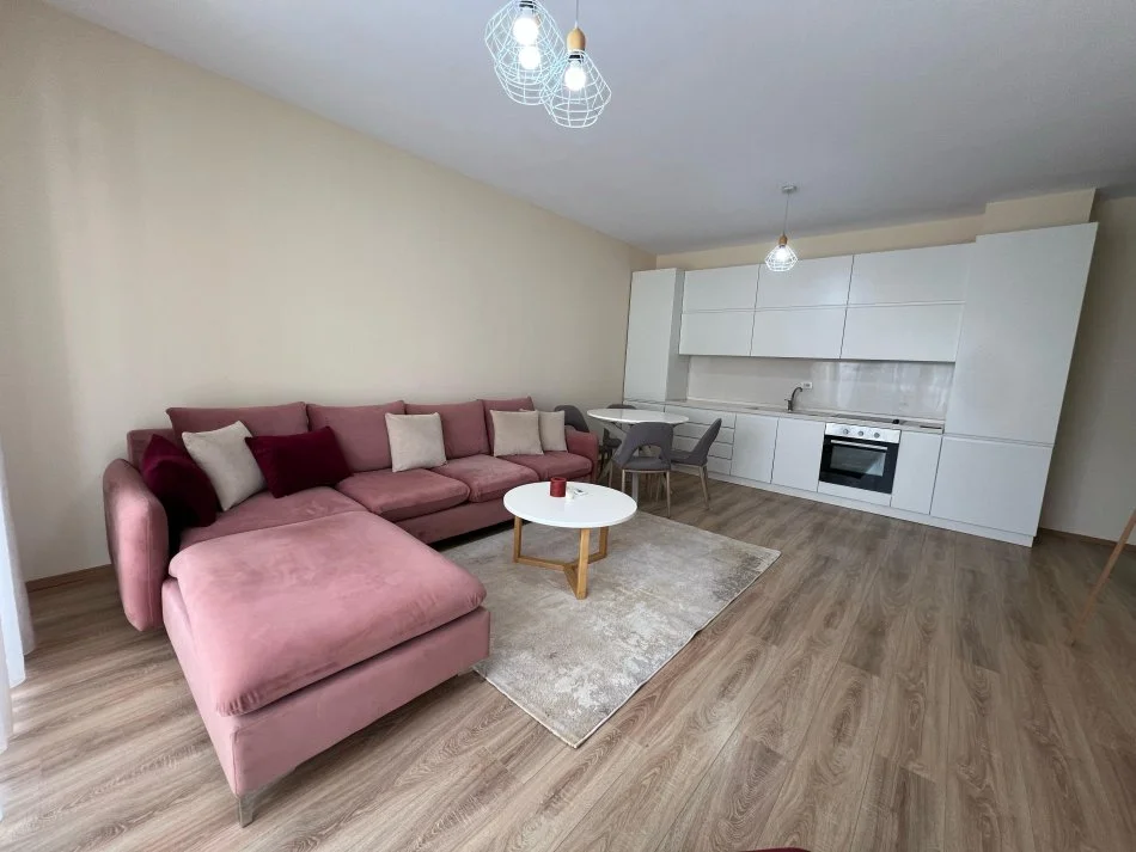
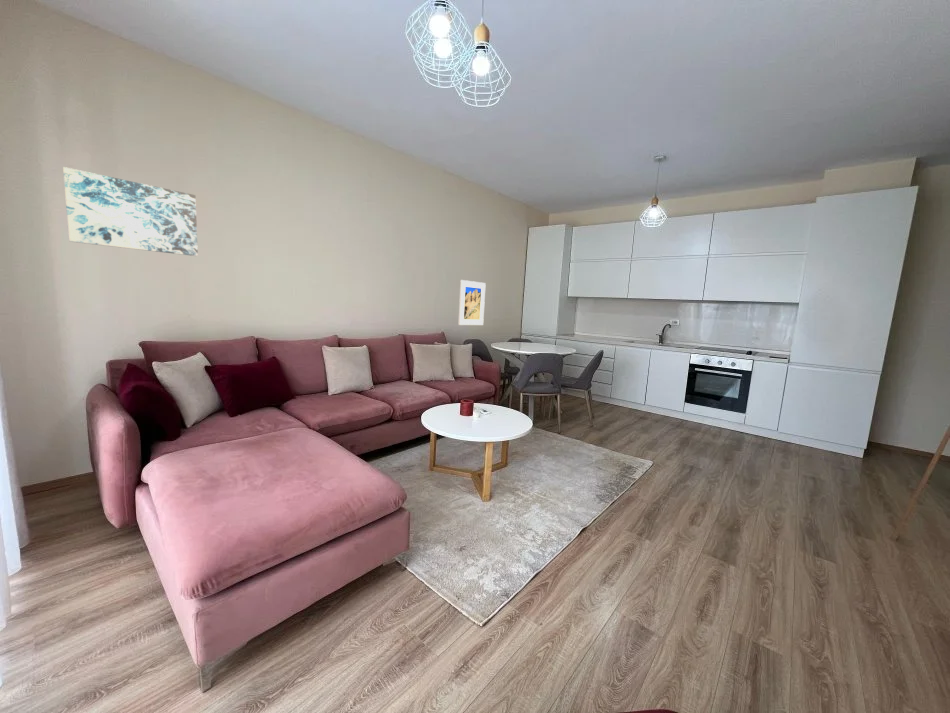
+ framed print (472, 303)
+ wall art (137, 216)
